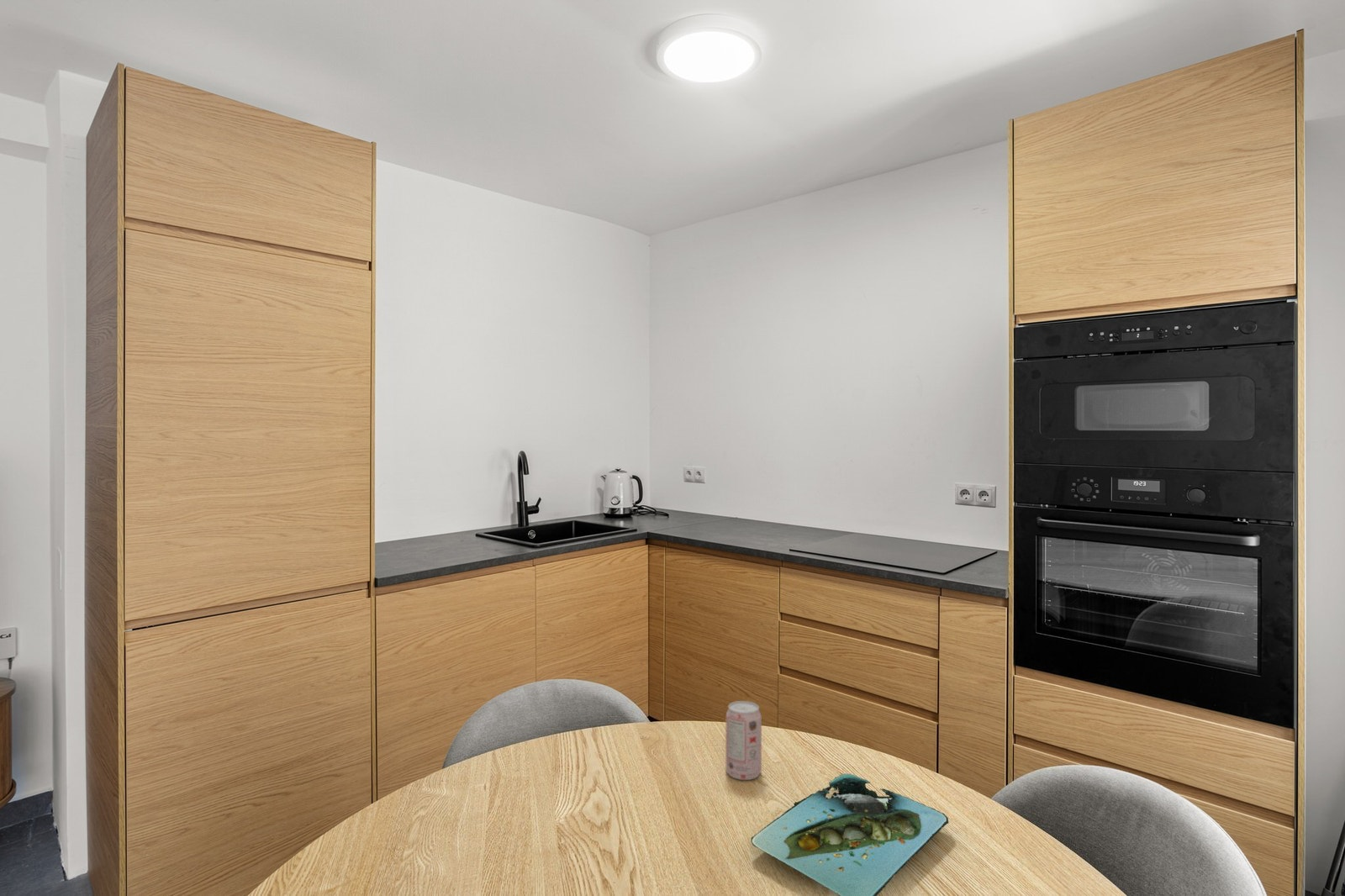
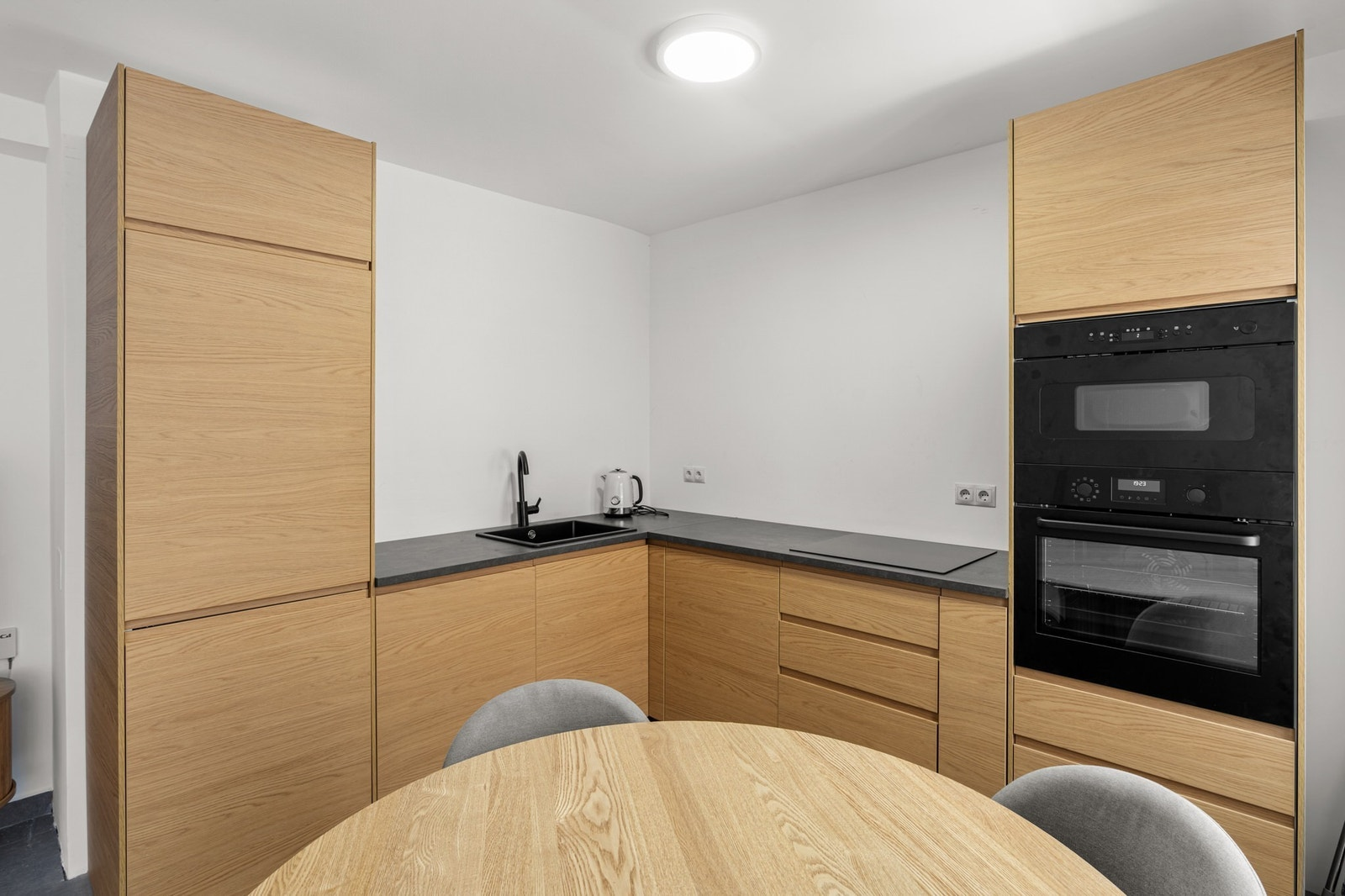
- beverage can (743, 739)
- platter (852, 825)
